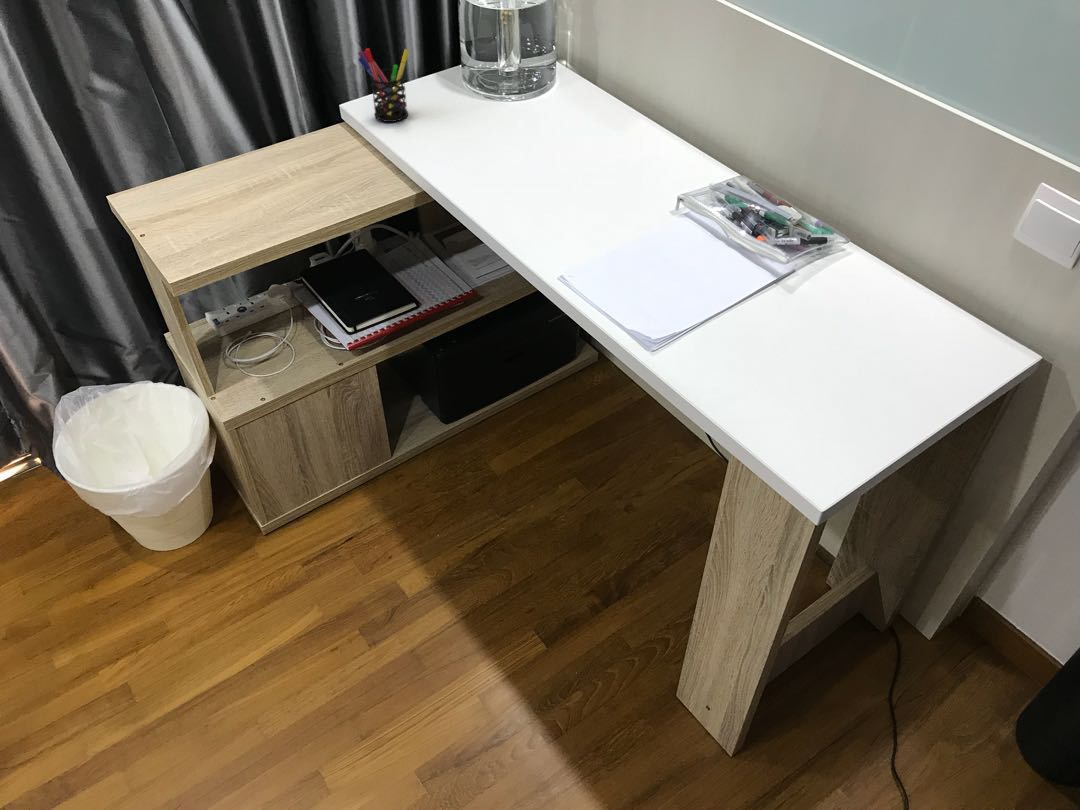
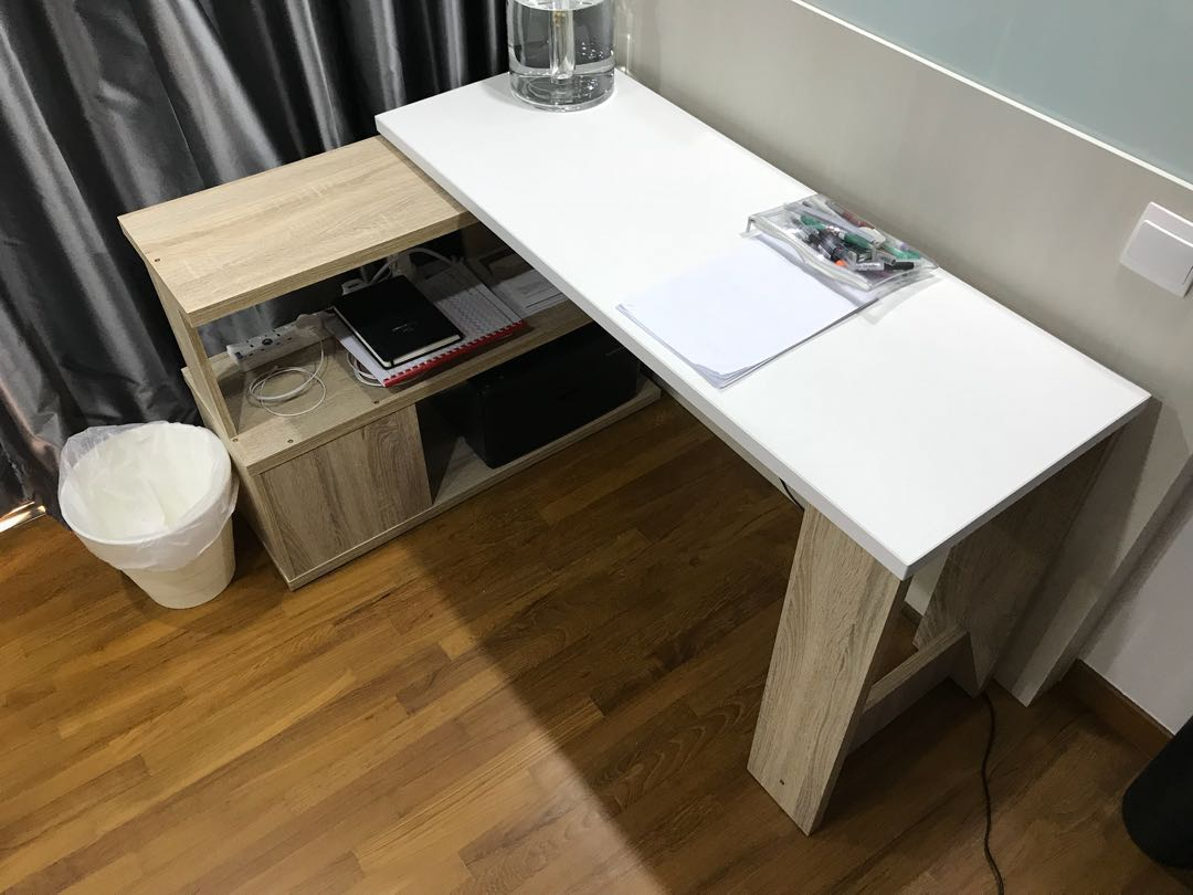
- pen holder (387, 82)
